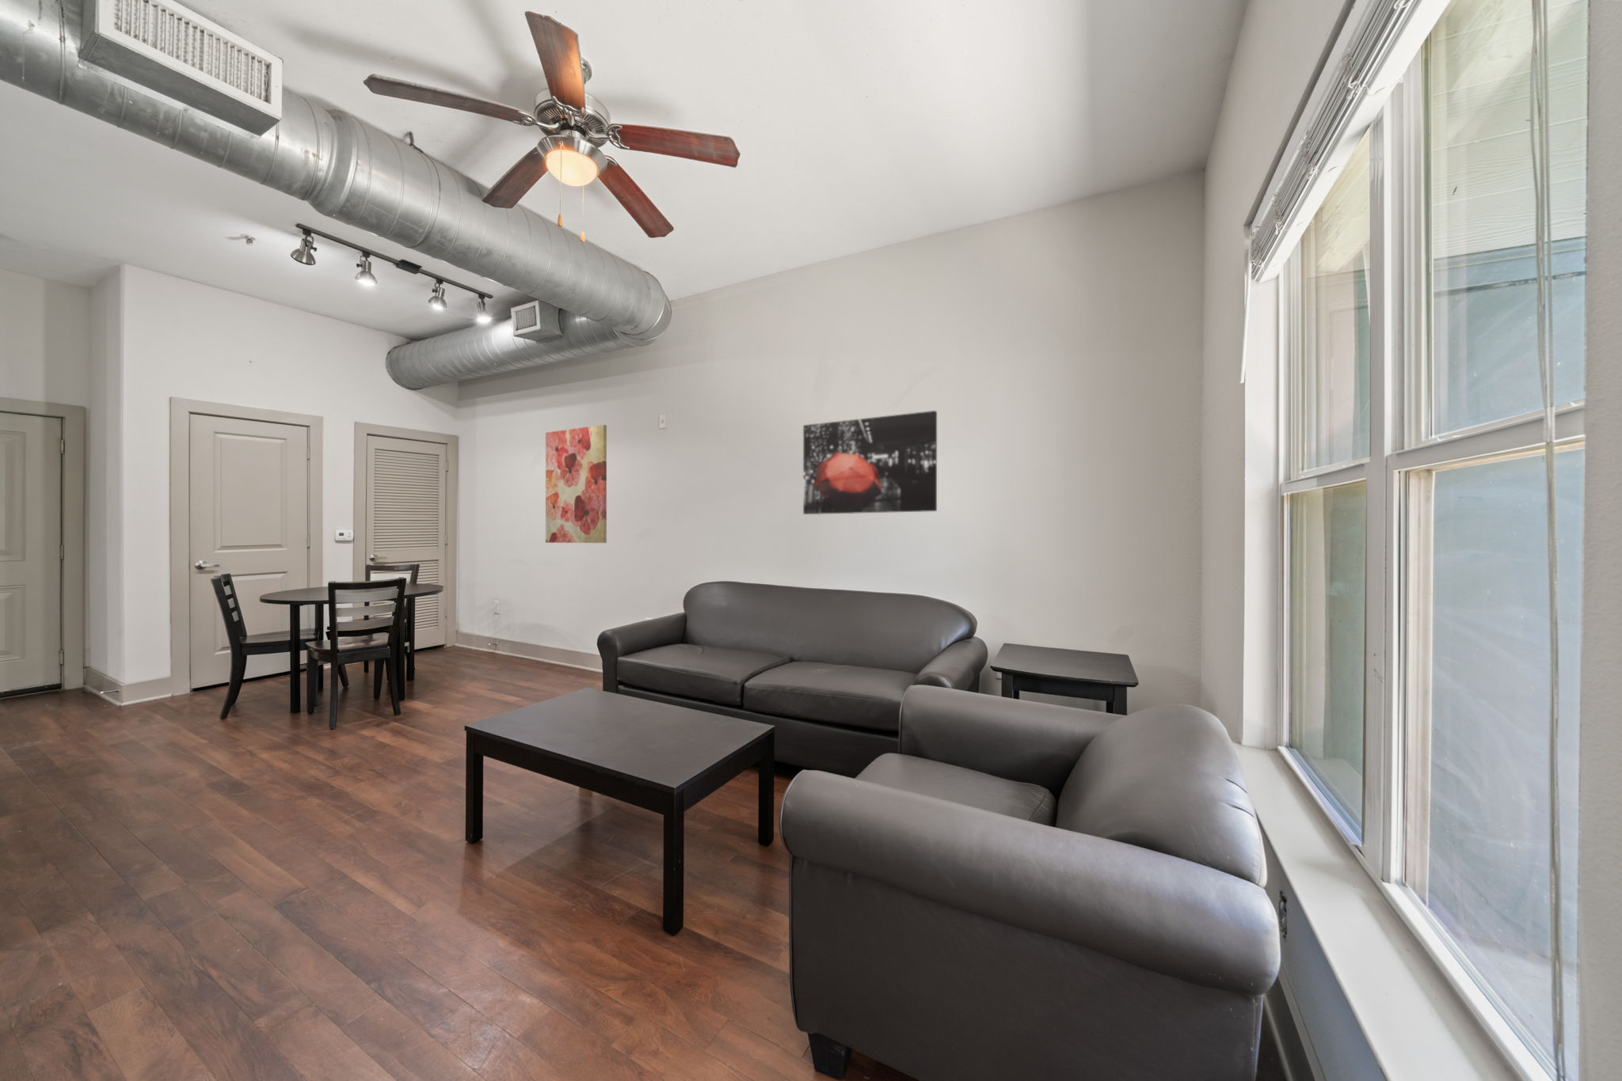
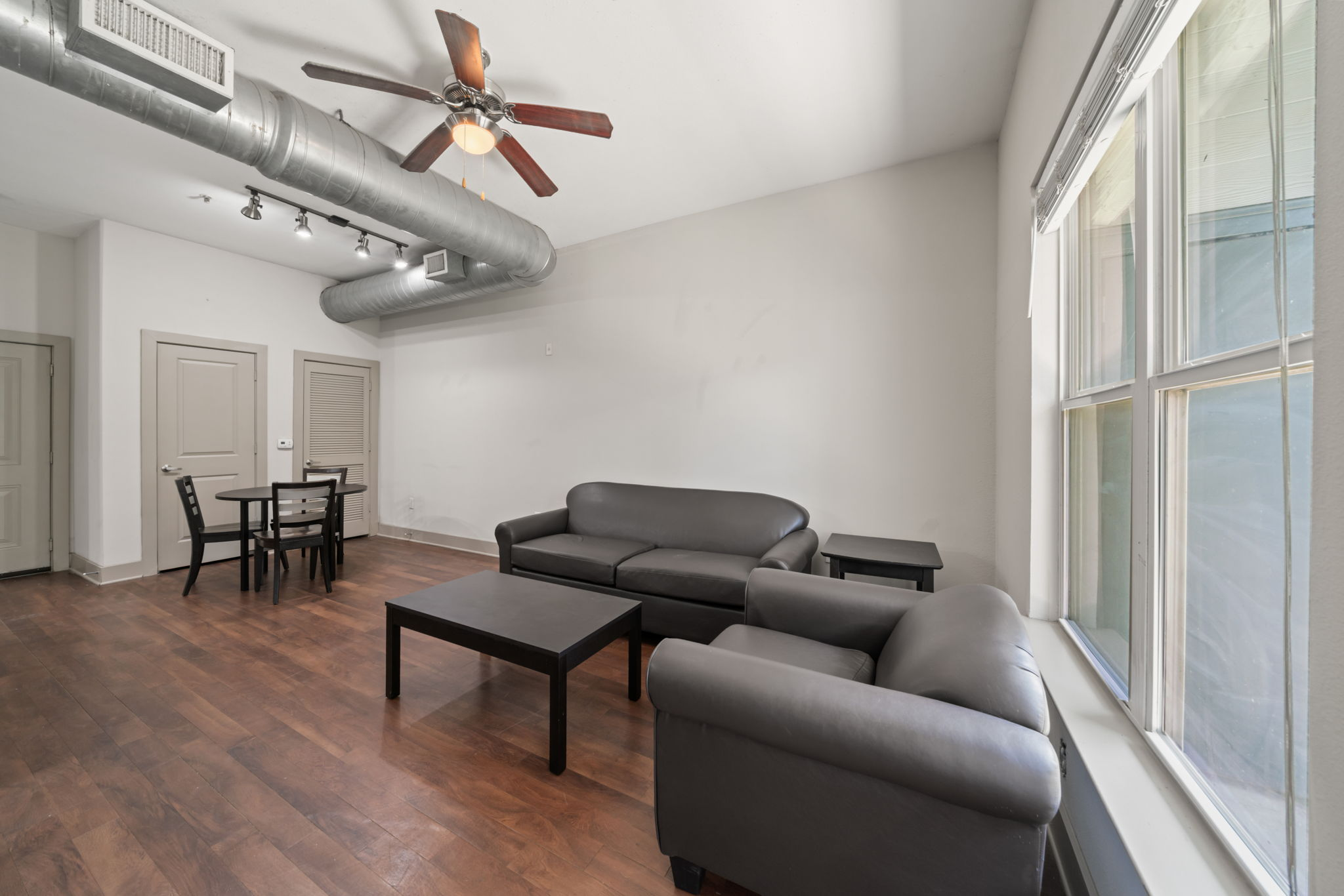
- wall art (574, 486)
- wall art (865, 466)
